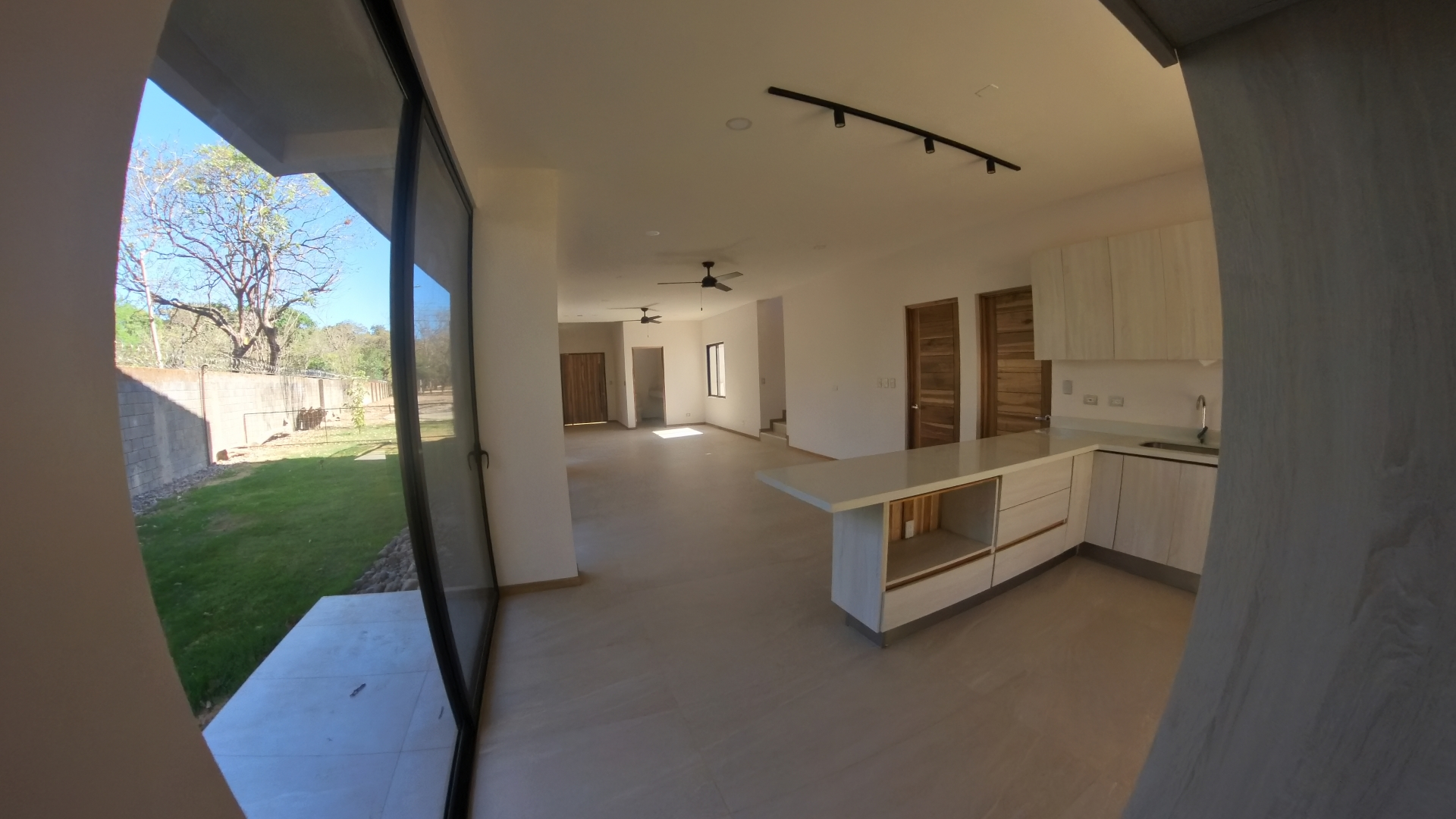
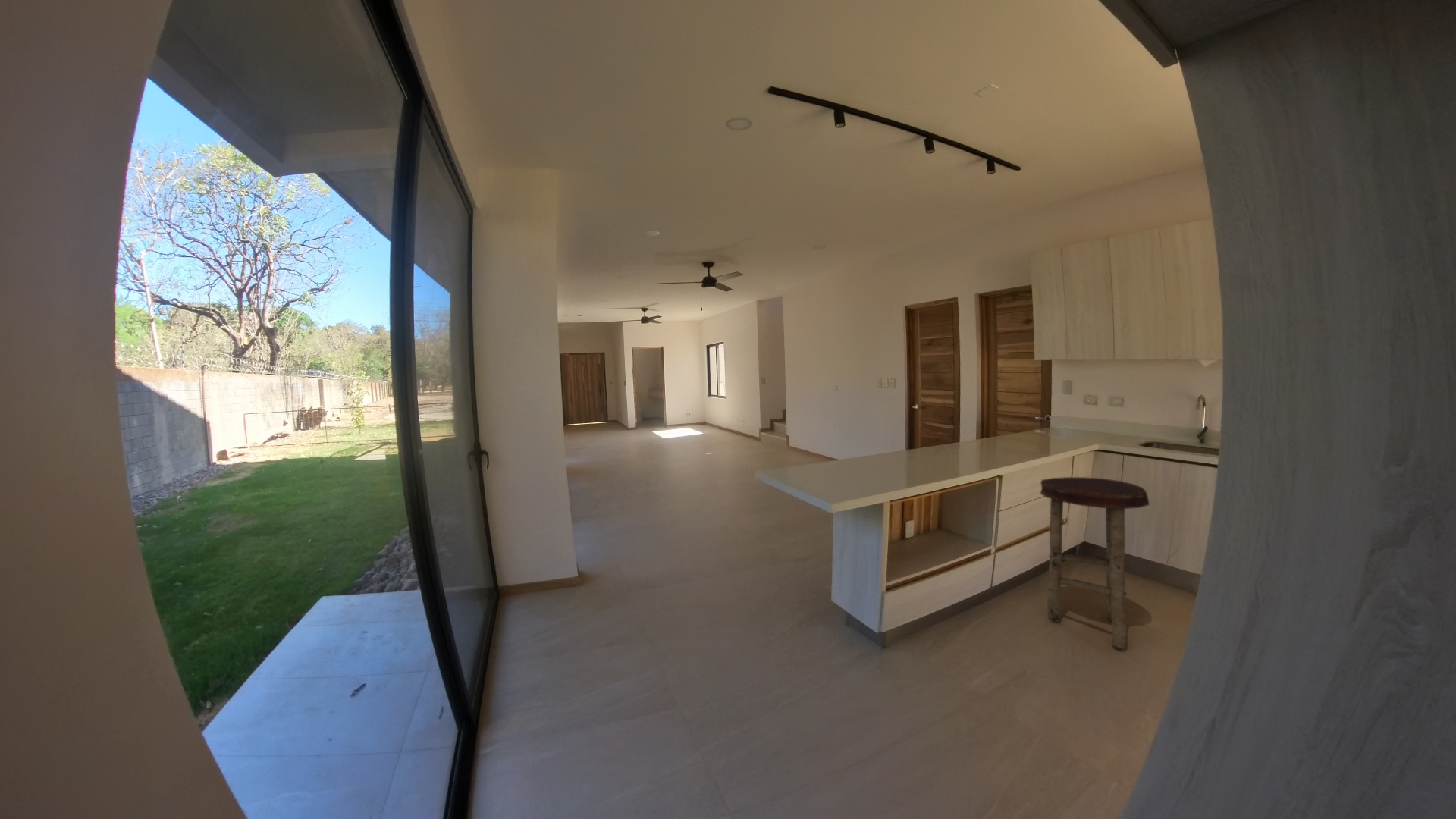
+ stool (1091, 557)
